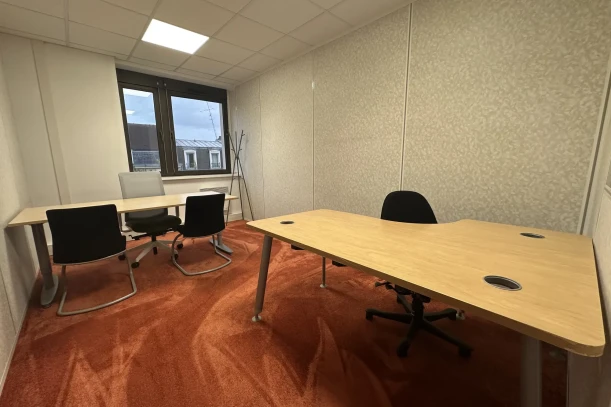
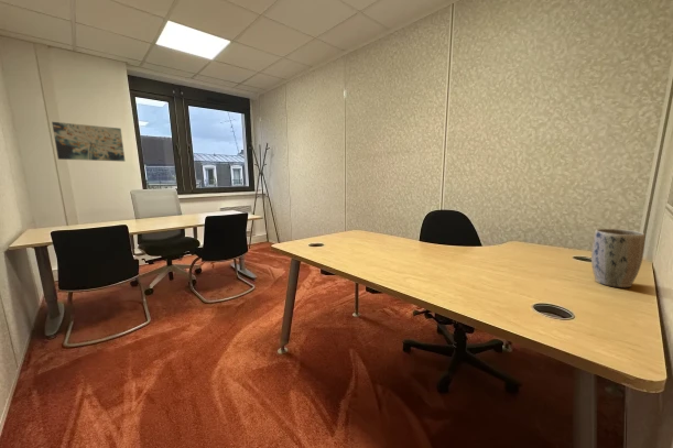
+ plant pot (615, 258)
+ wall art (90, 142)
